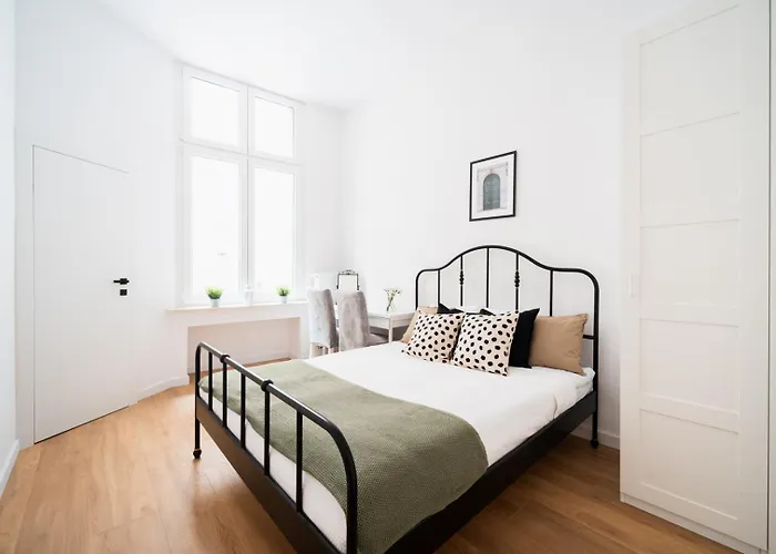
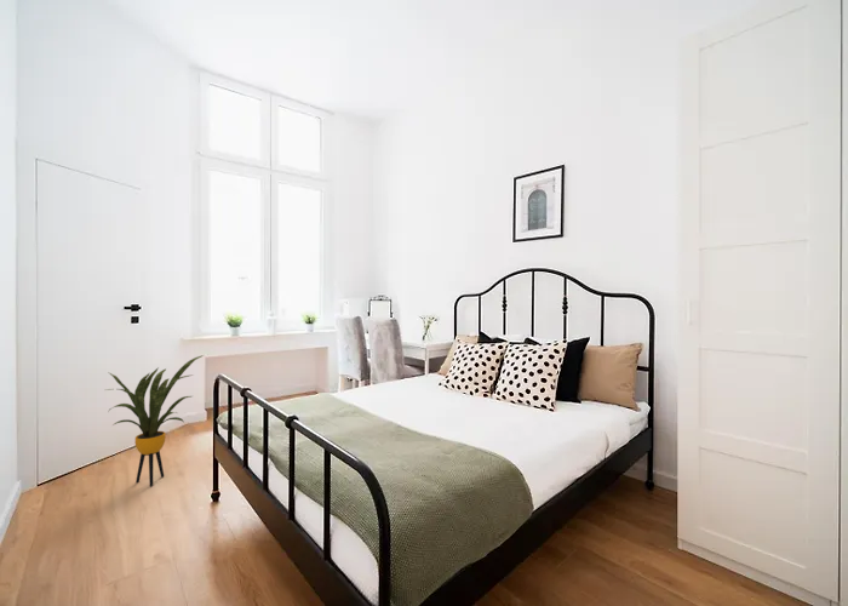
+ house plant (159, 421)
